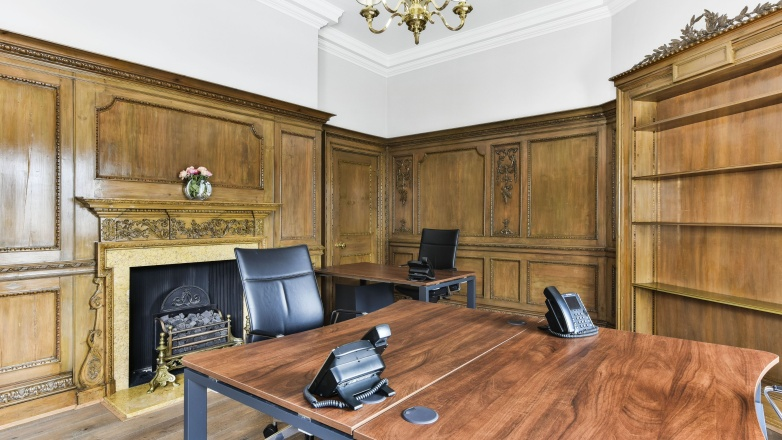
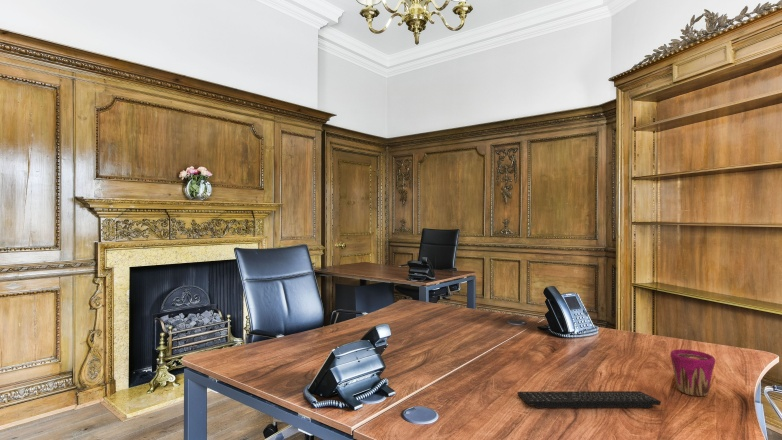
+ keyboard (586, 398)
+ cup (694, 372)
